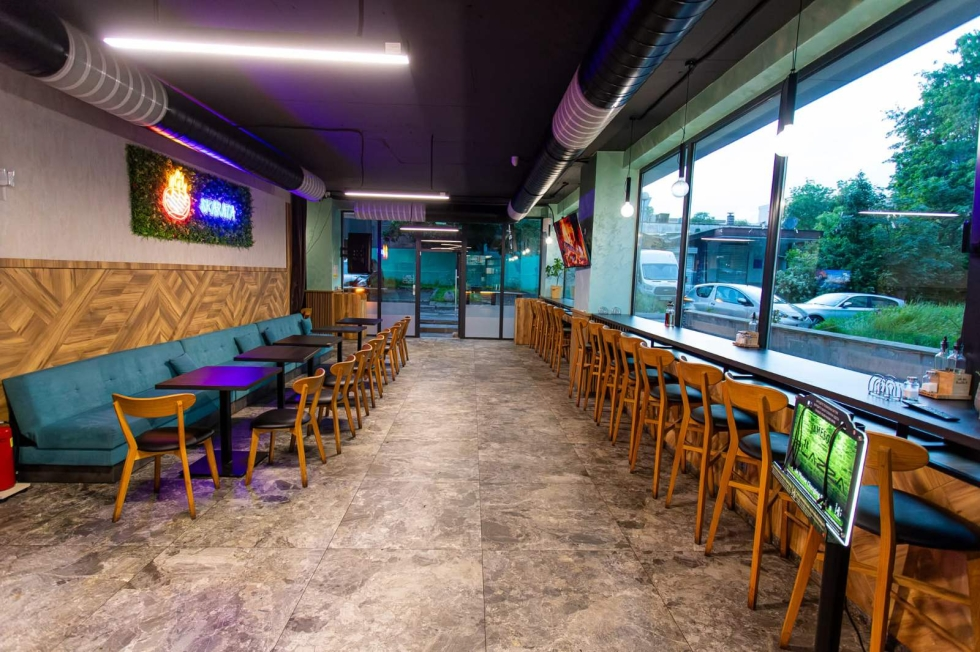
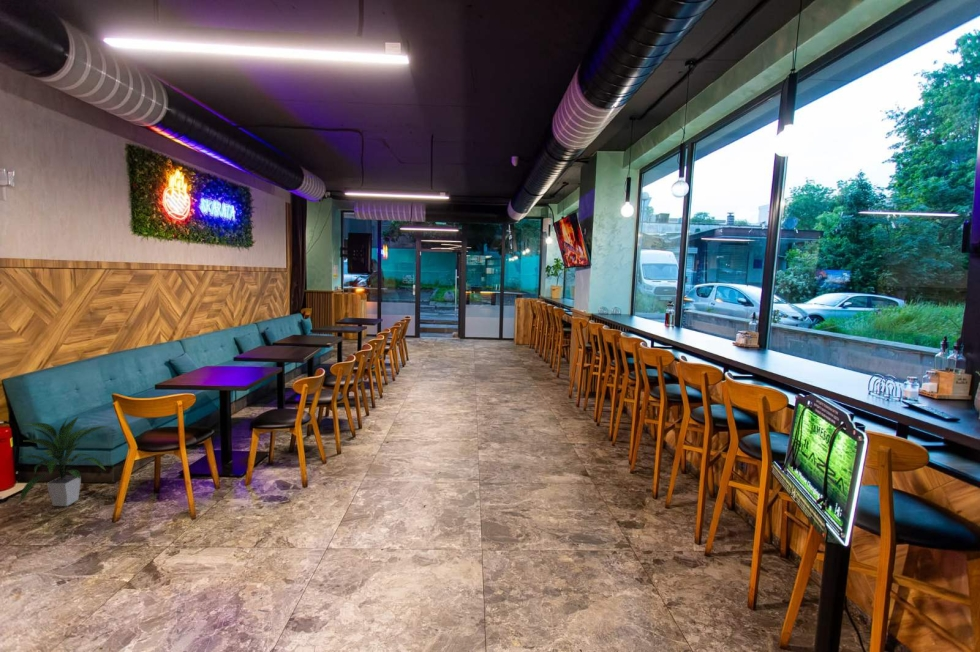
+ indoor plant (58, 459)
